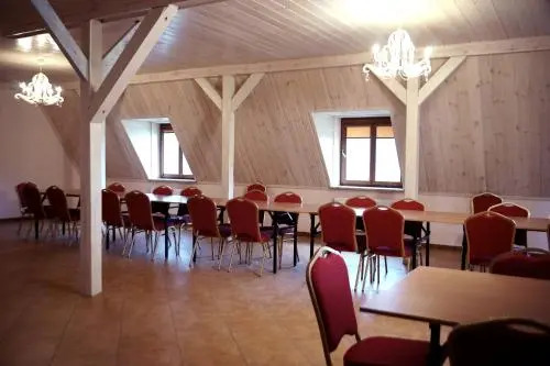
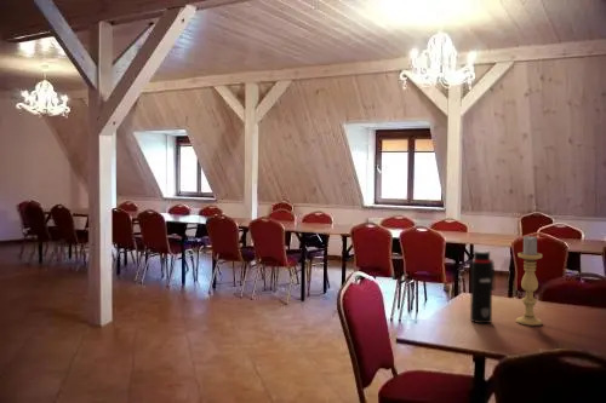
+ candle holder (530, 278)
+ water bottle (482, 286)
